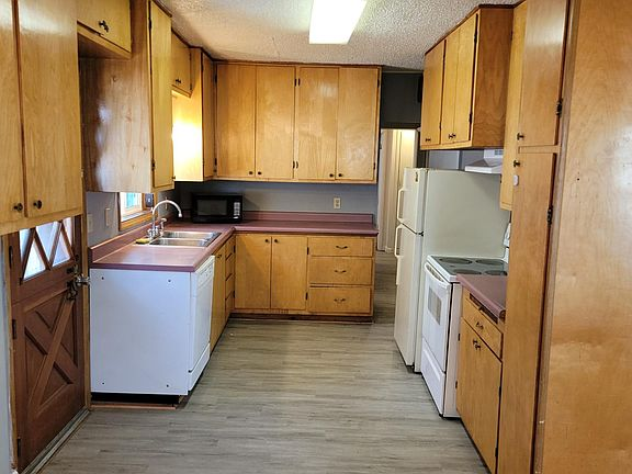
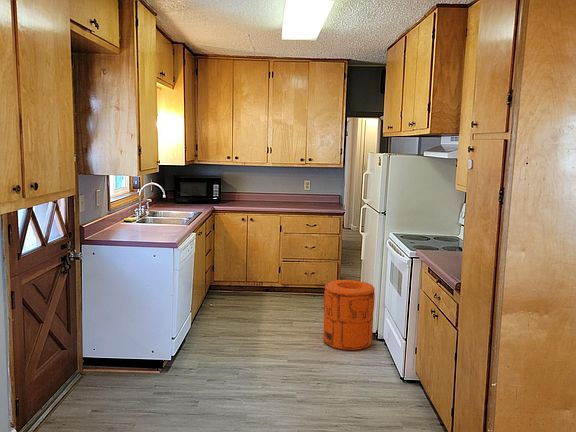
+ trash can (348, 313)
